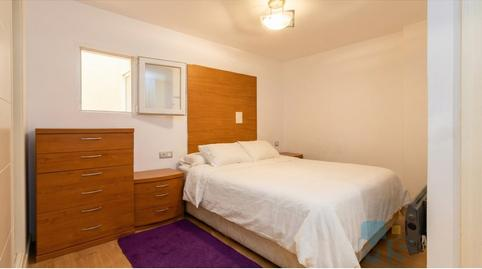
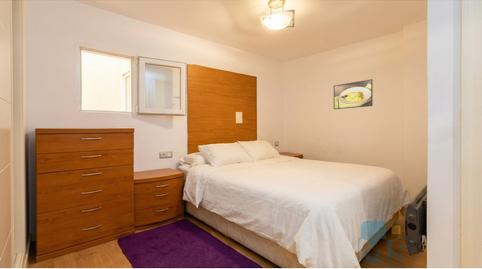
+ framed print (351, 95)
